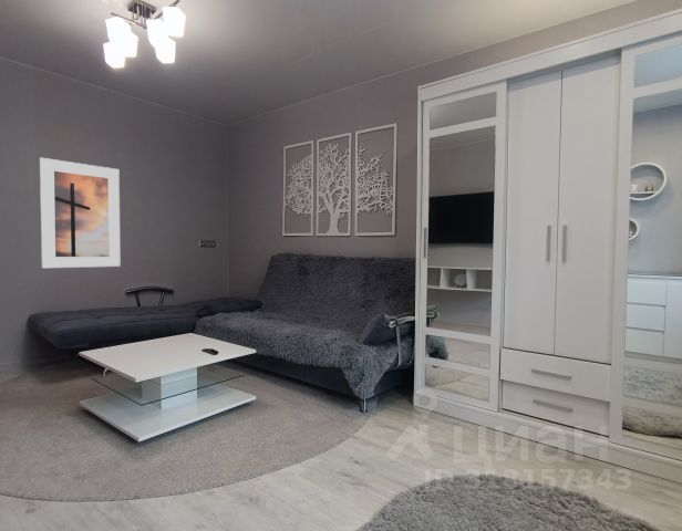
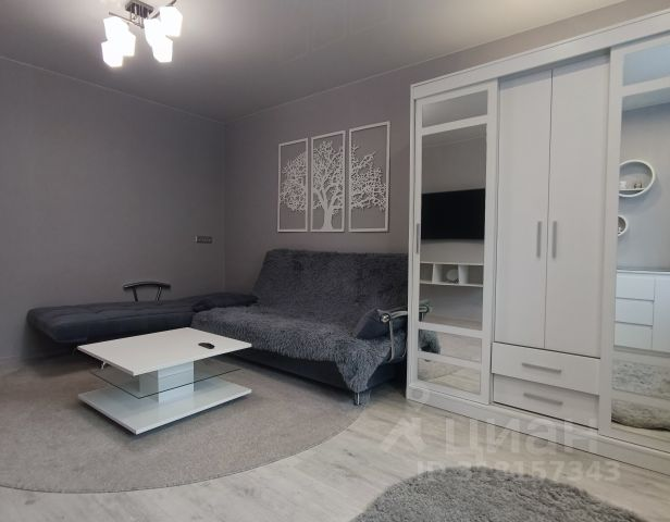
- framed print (82, 216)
